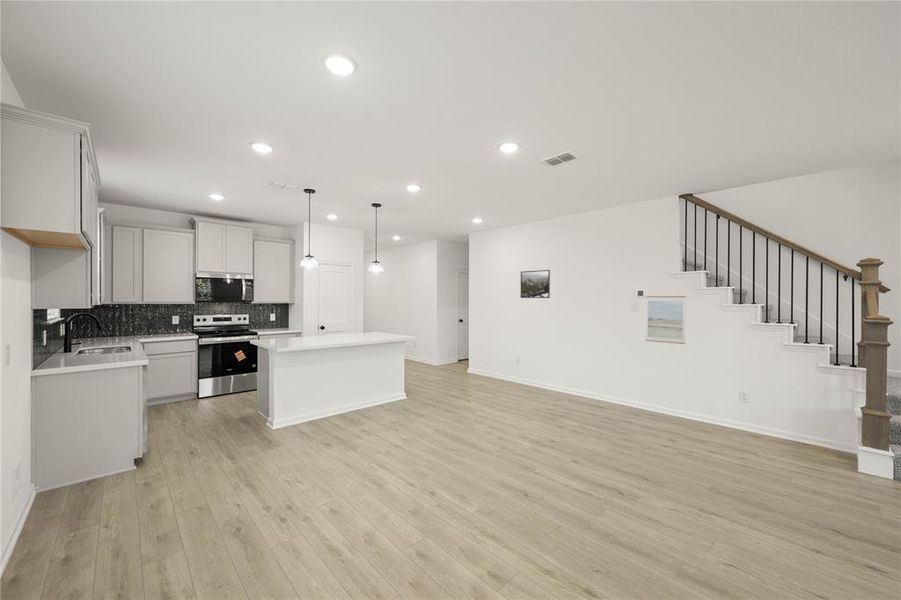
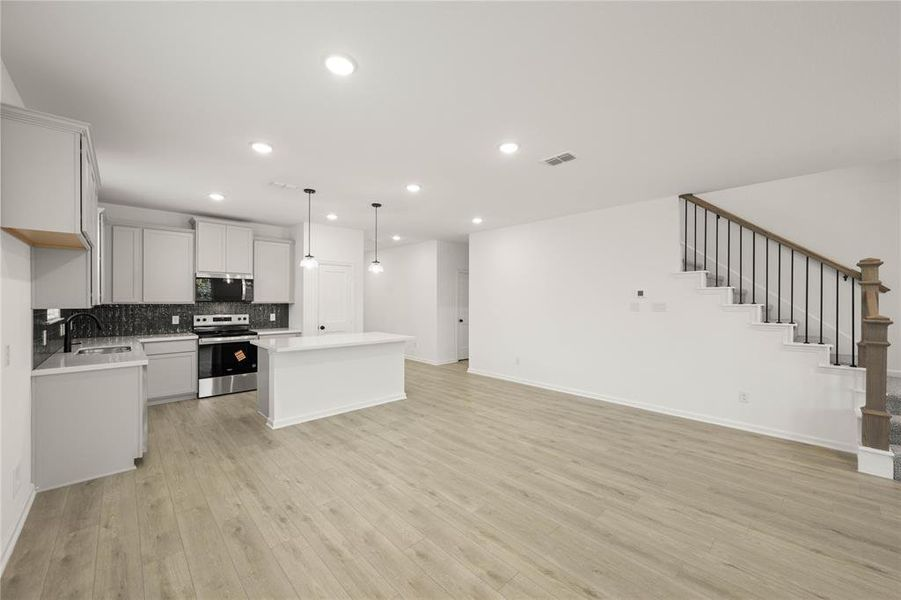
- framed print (534, 284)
- wall art (664, 319)
